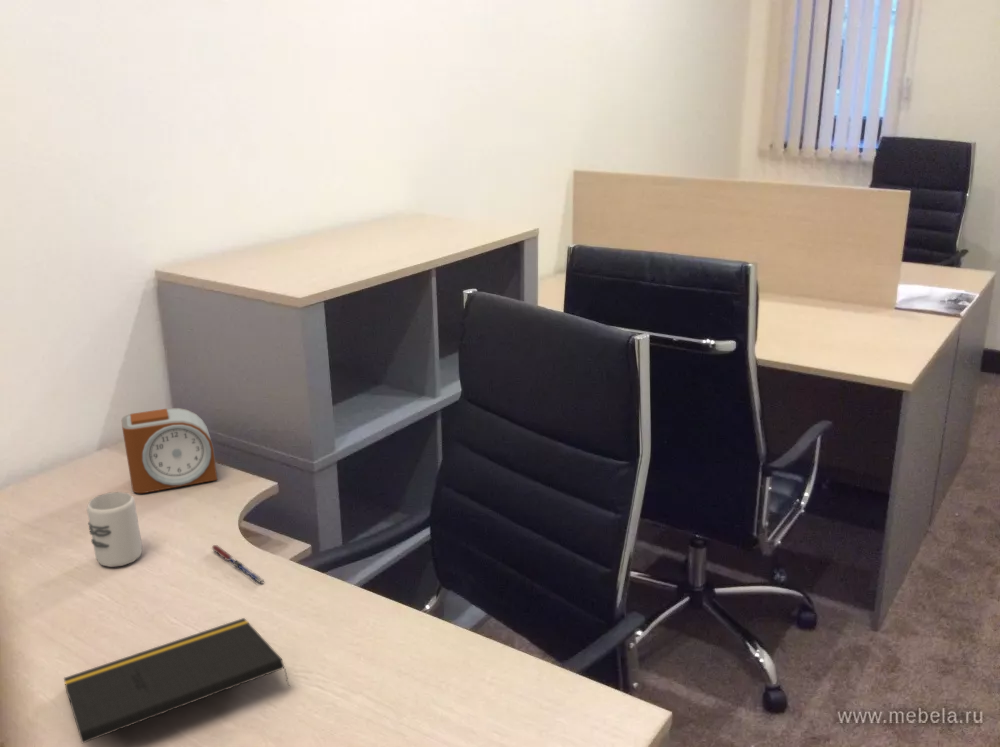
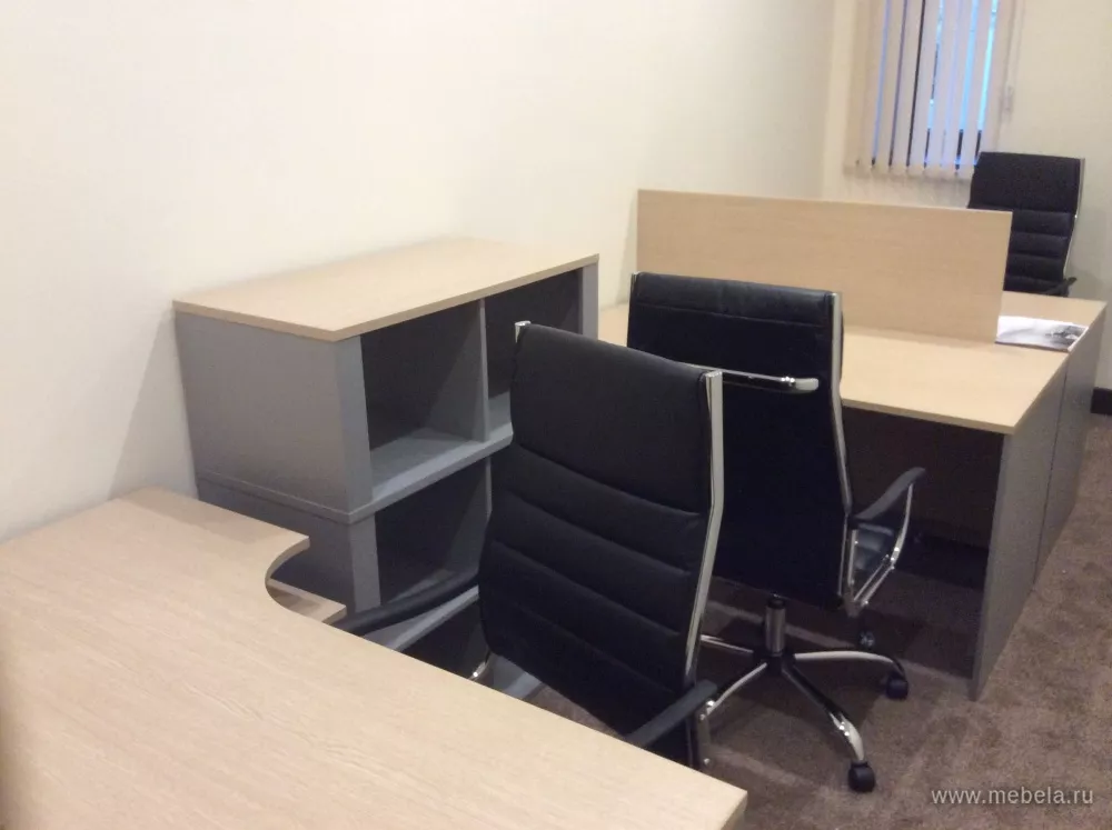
- pen (236, 562)
- notepad (172, 673)
- cup (114, 529)
- alarm clock (169, 446)
